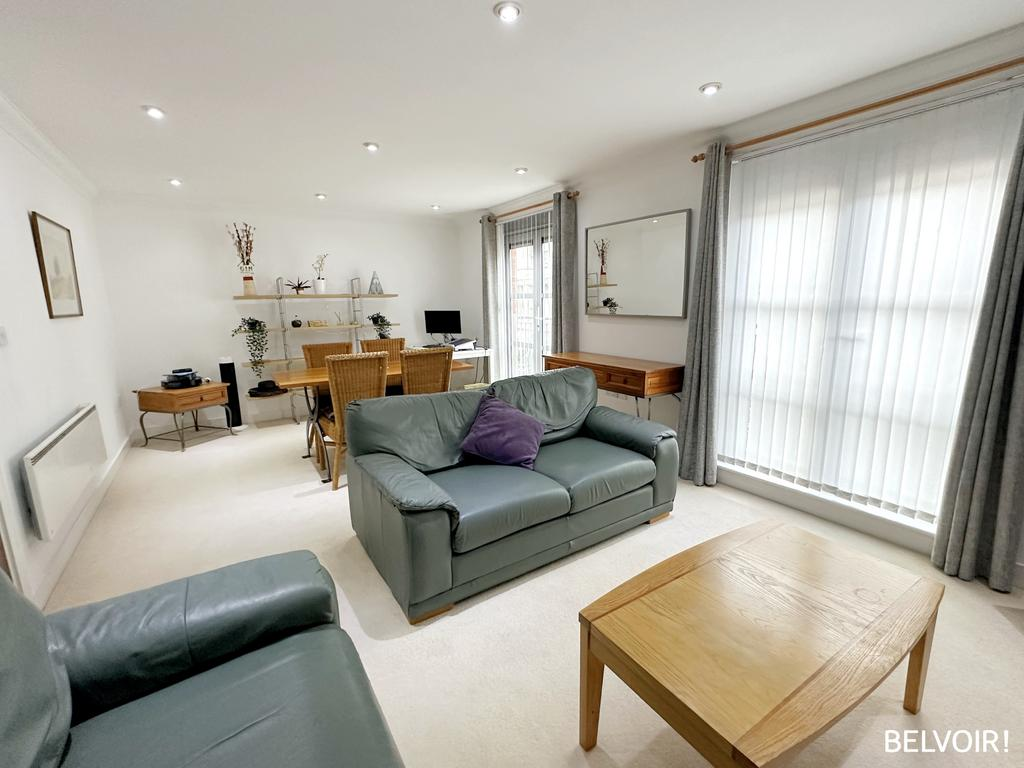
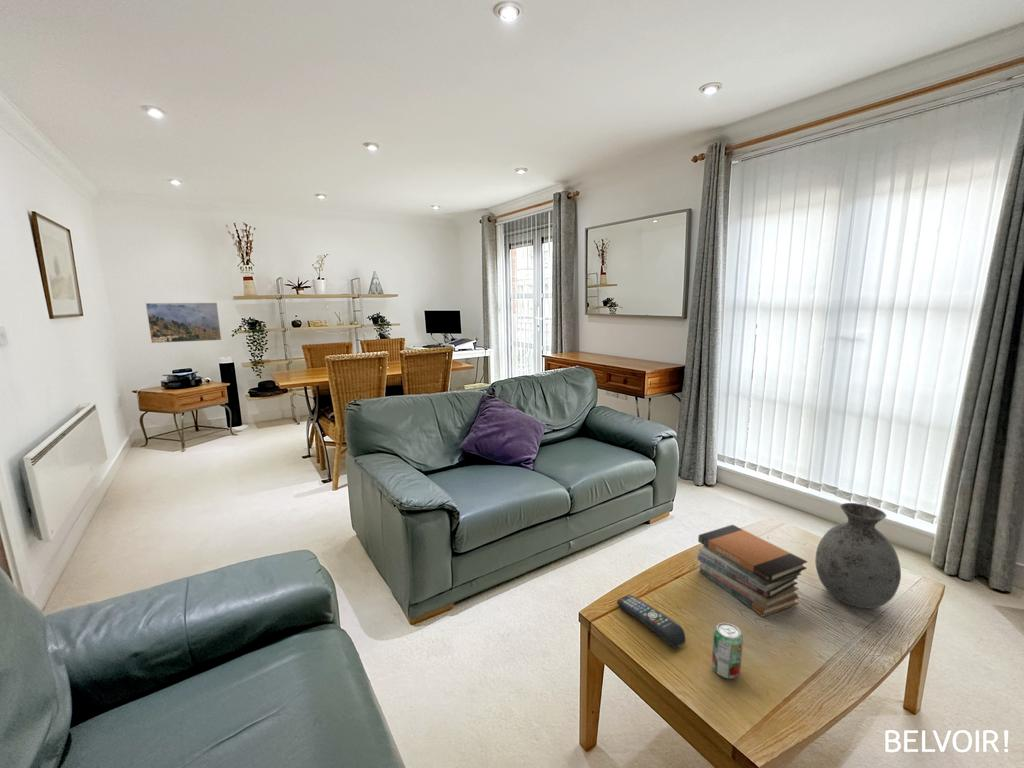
+ beverage can (727, 650)
+ vase (857, 555)
+ remote control (649, 617)
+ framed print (185, 322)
+ book stack (747, 566)
